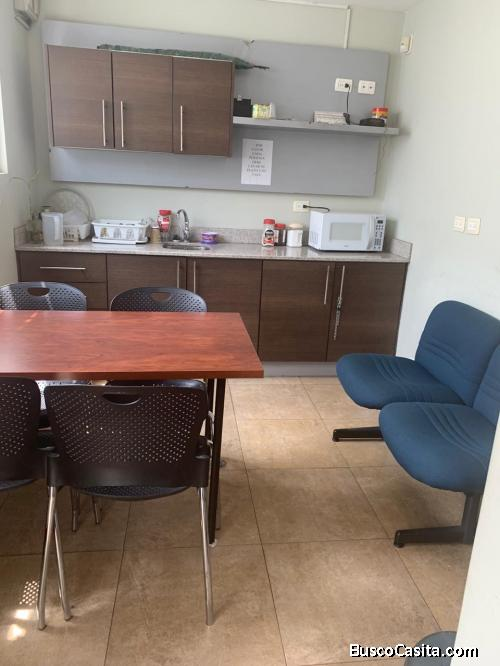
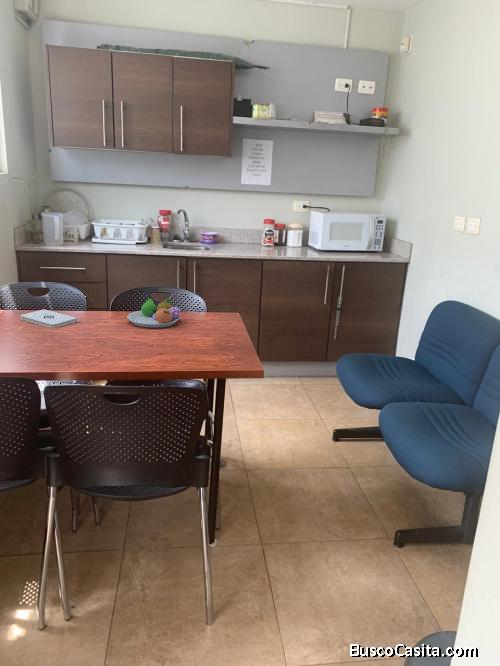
+ notepad (48, 318)
+ fruit bowl (154, 311)
